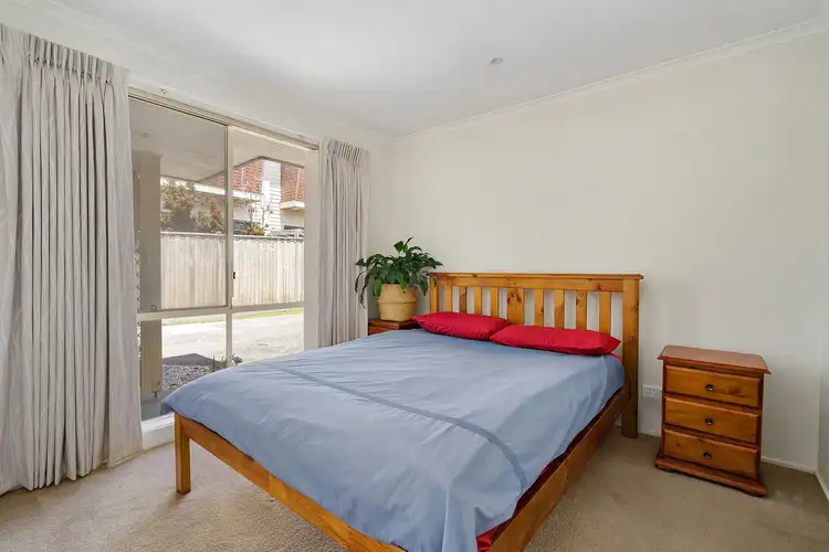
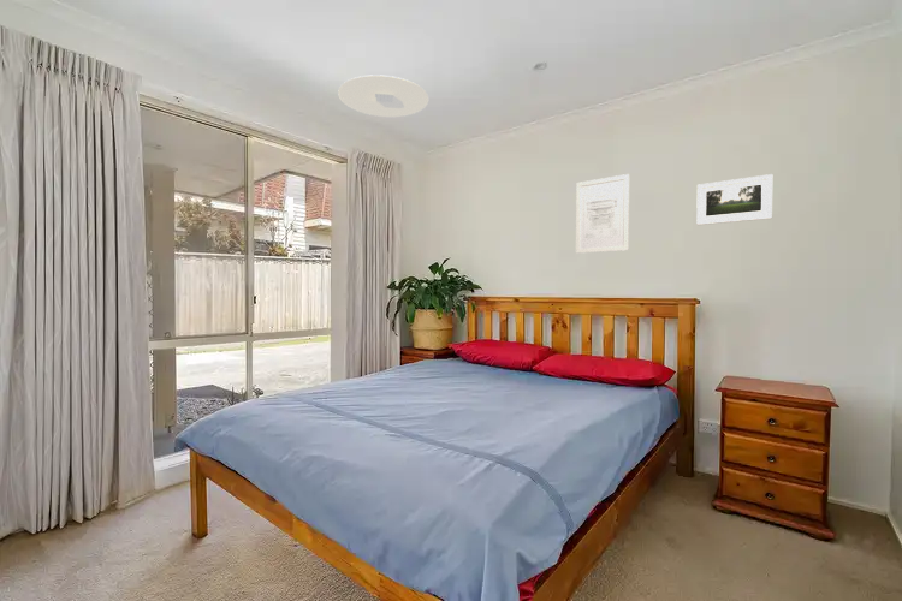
+ wall art (601, 215)
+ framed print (732, 201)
+ ceiling light (384, 94)
